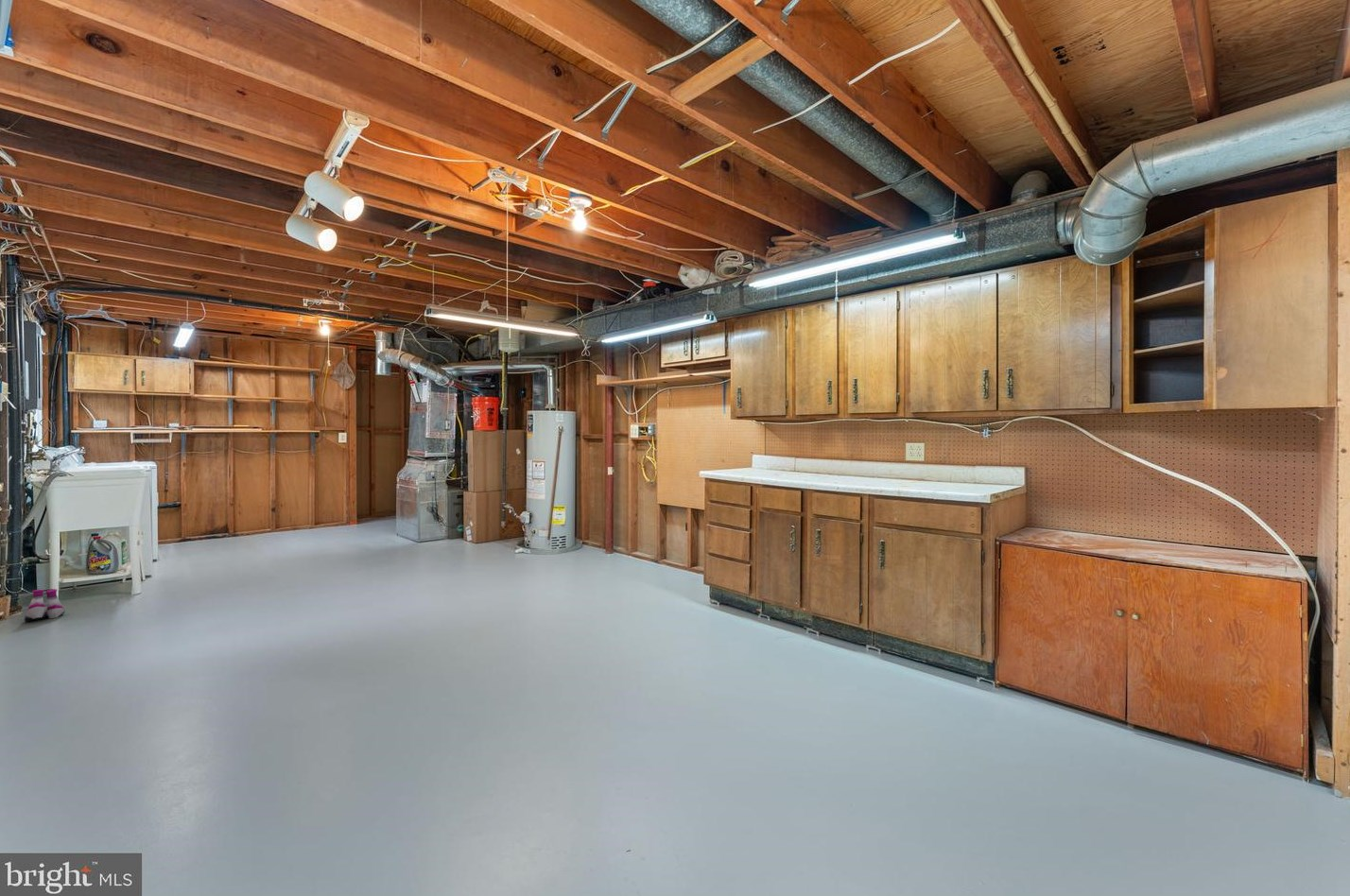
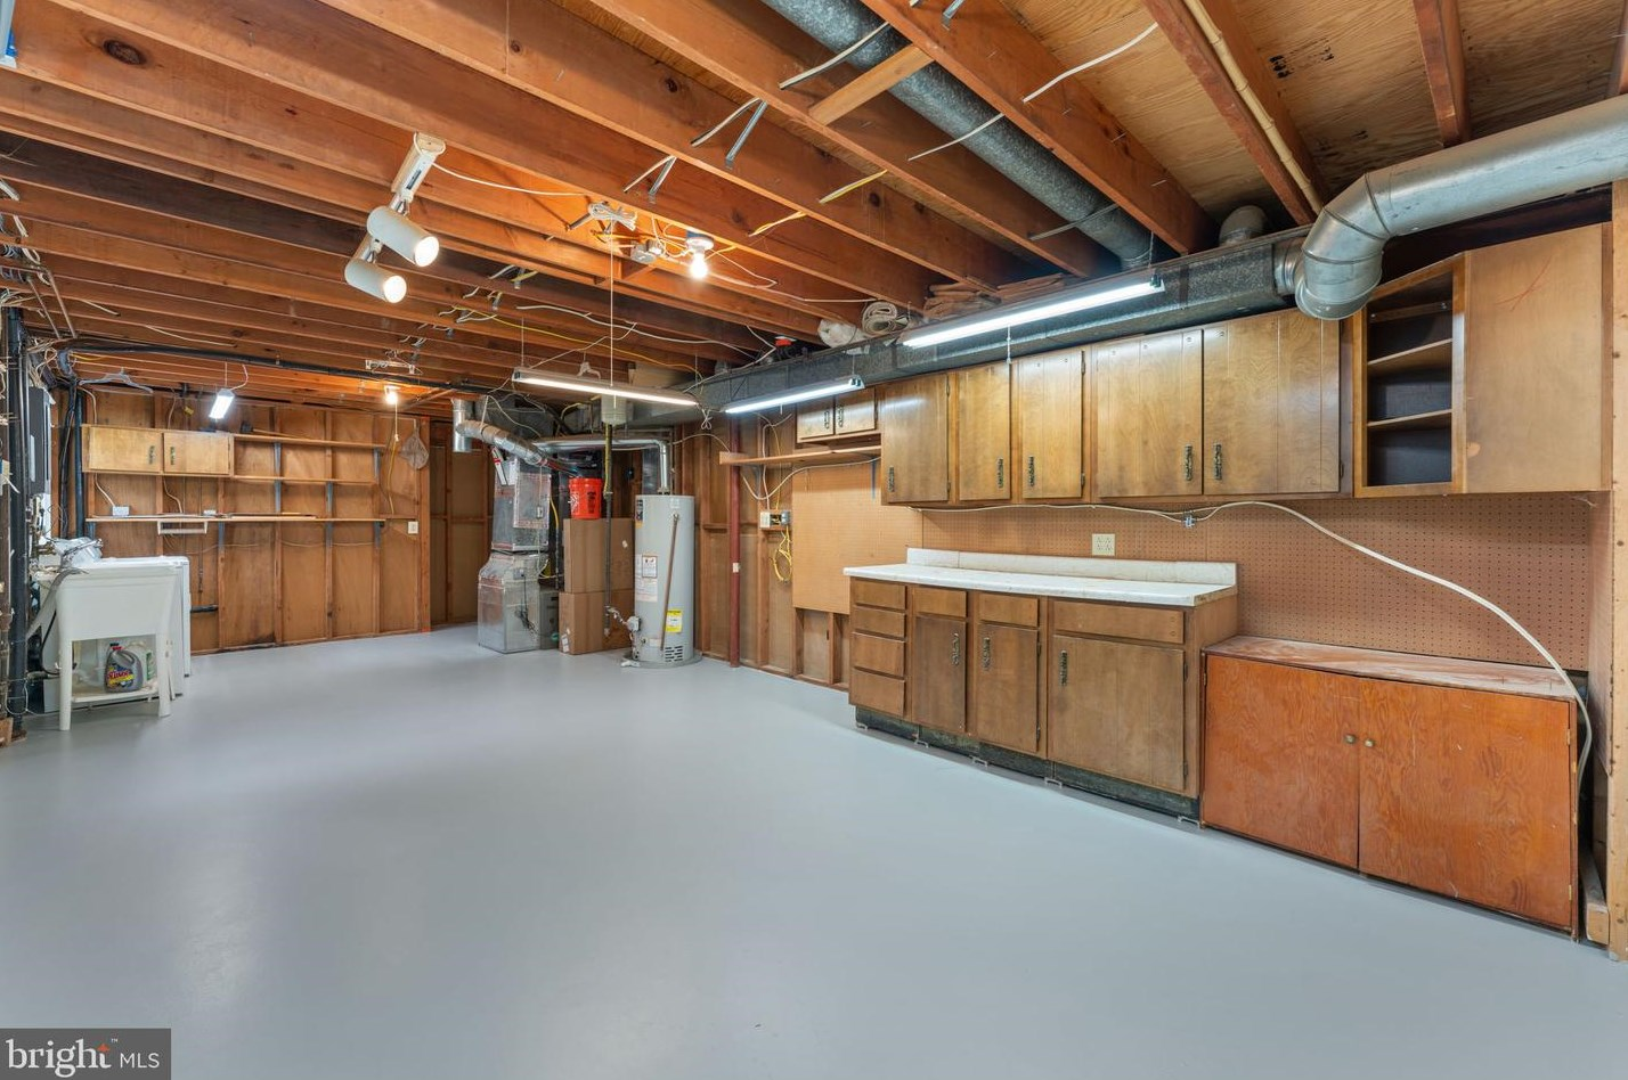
- boots (43, 604)
